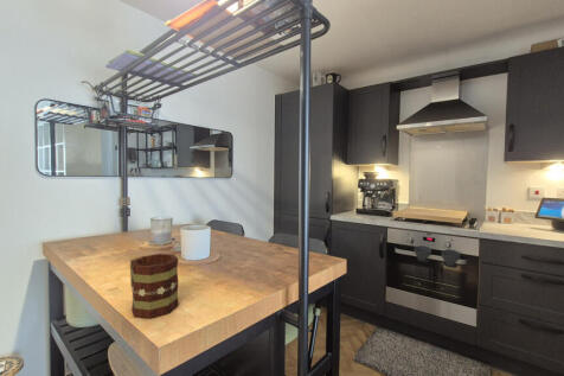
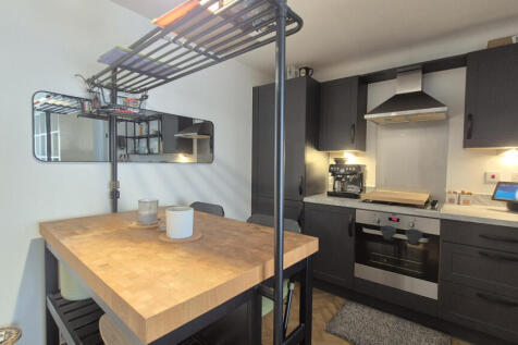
- mug (149, 281)
